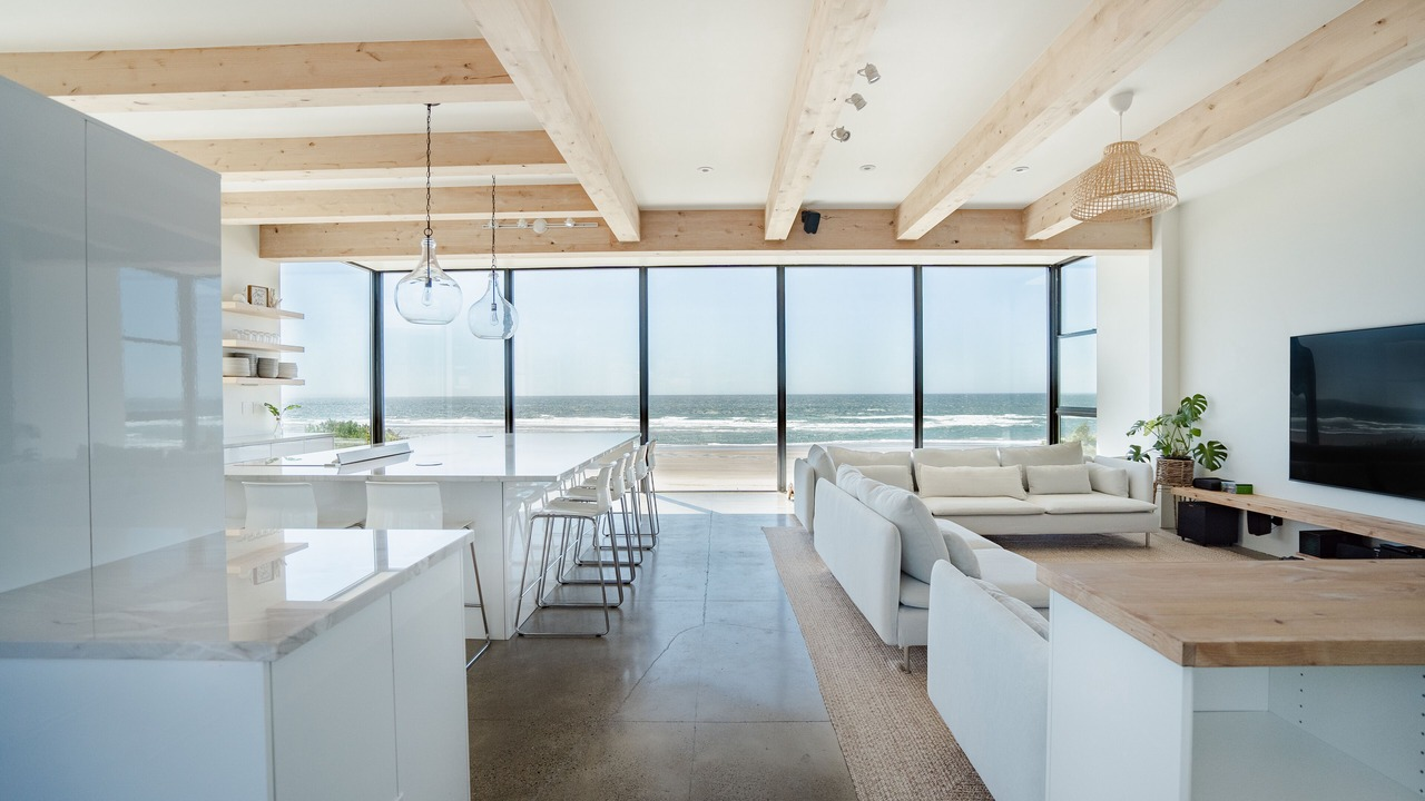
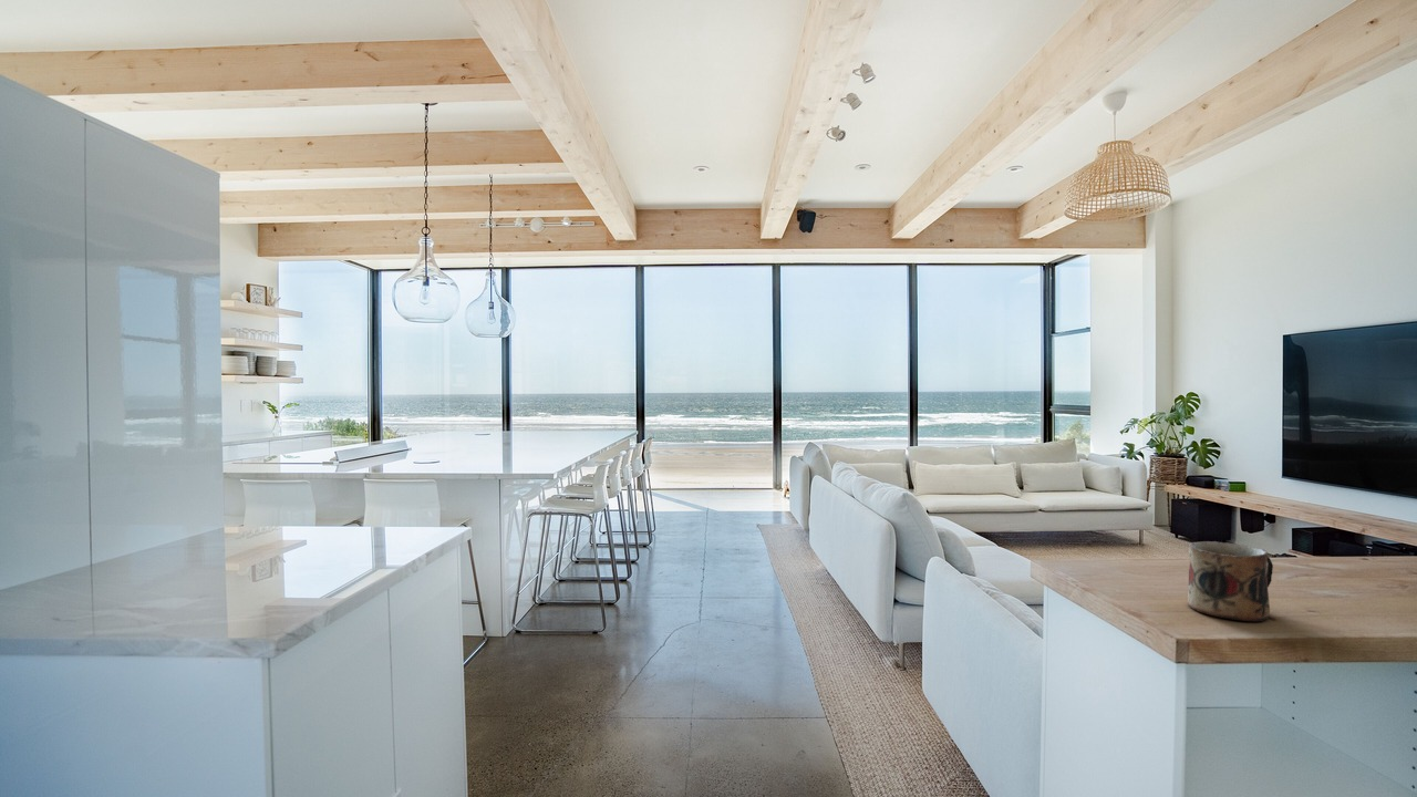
+ mug (1230, 578)
